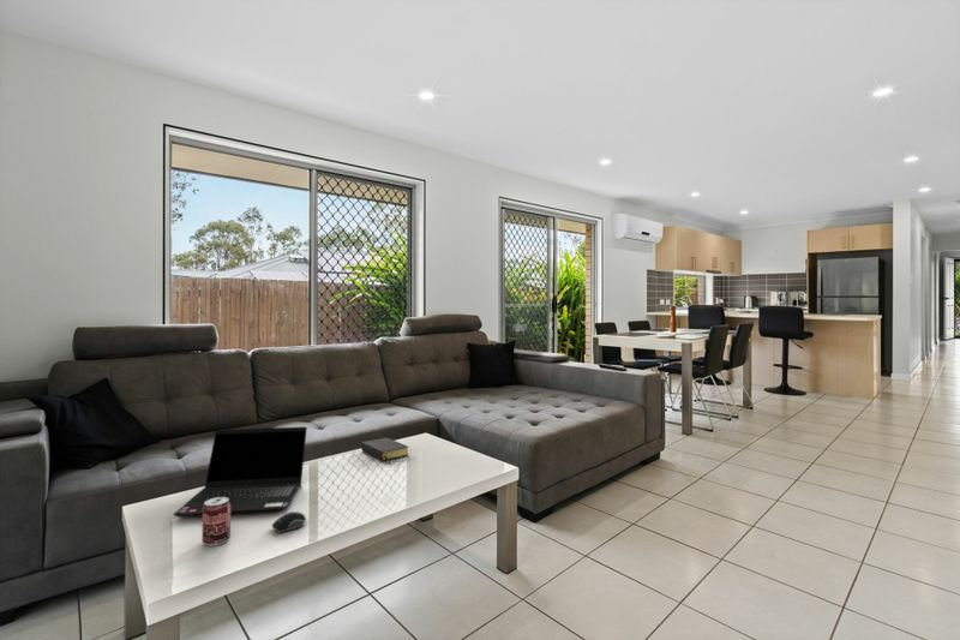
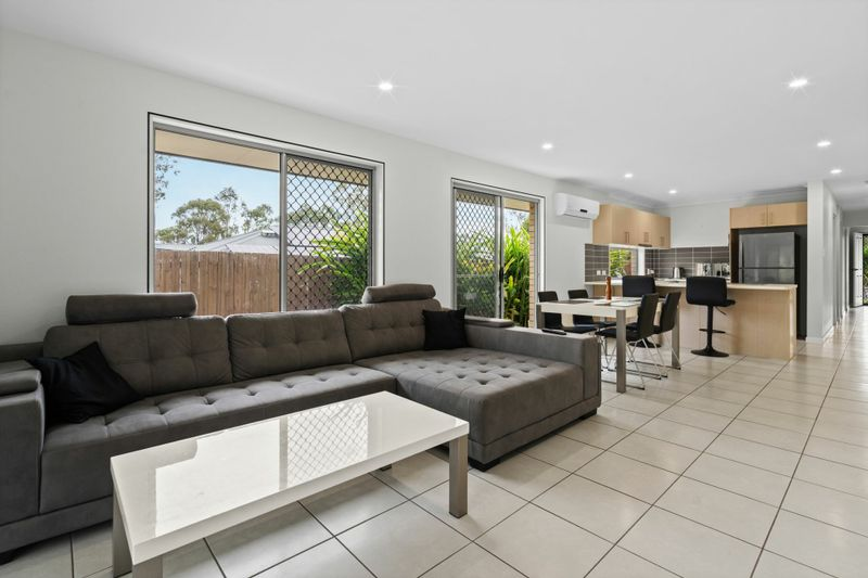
- computer mouse (289, 520)
- beverage can (216, 520)
- laptop computer (247, 467)
- bible (386, 449)
